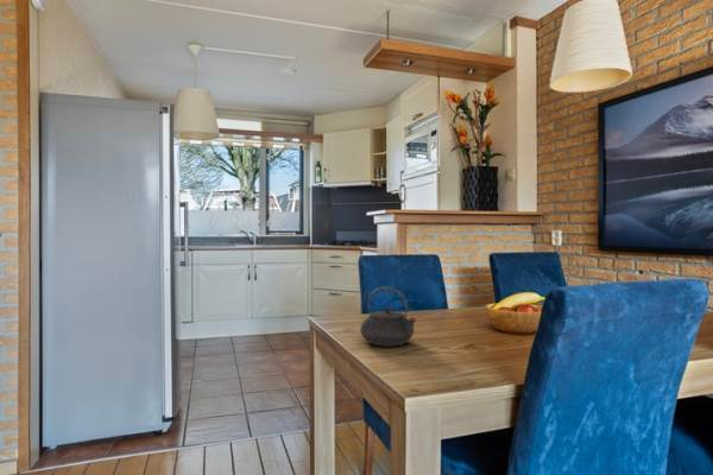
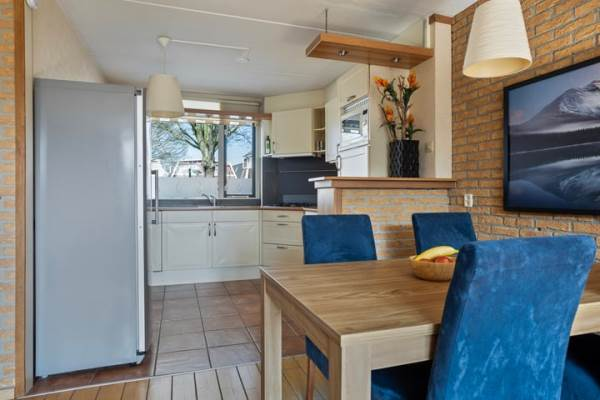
- teapot (390, 315)
